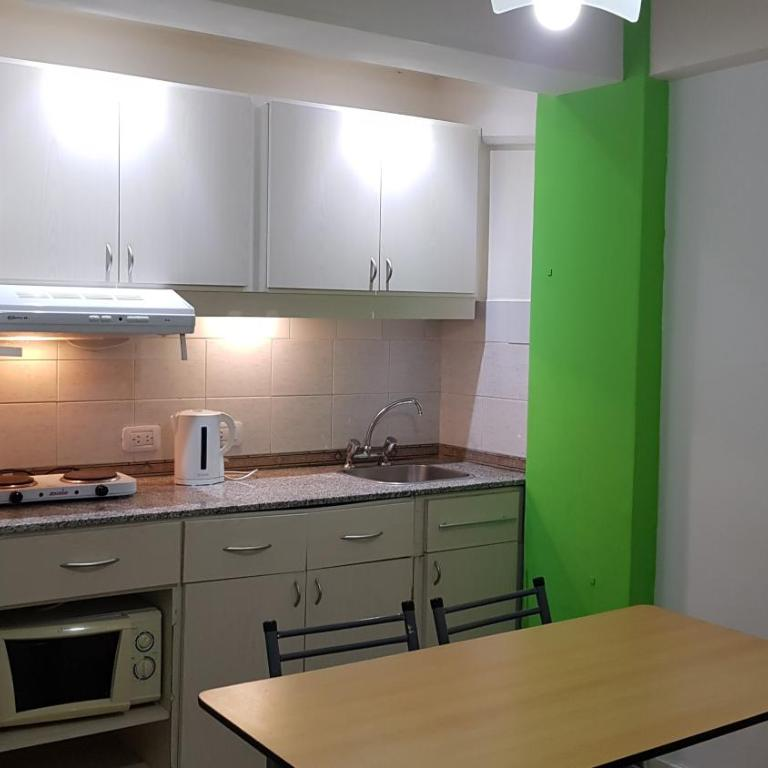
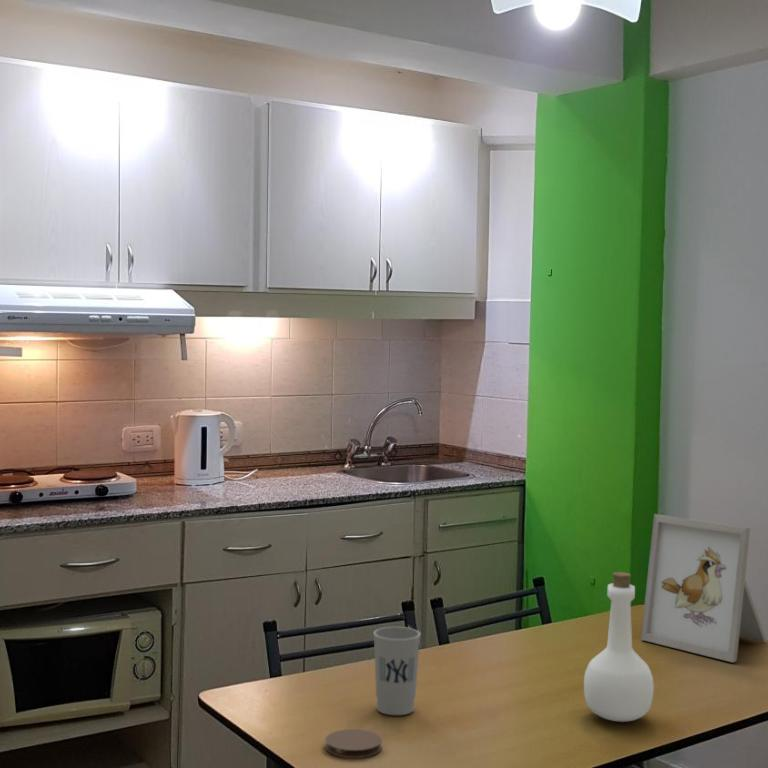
+ bottle (619, 646)
+ coaster (353, 743)
+ picture frame (711, 580)
+ cup (396, 671)
